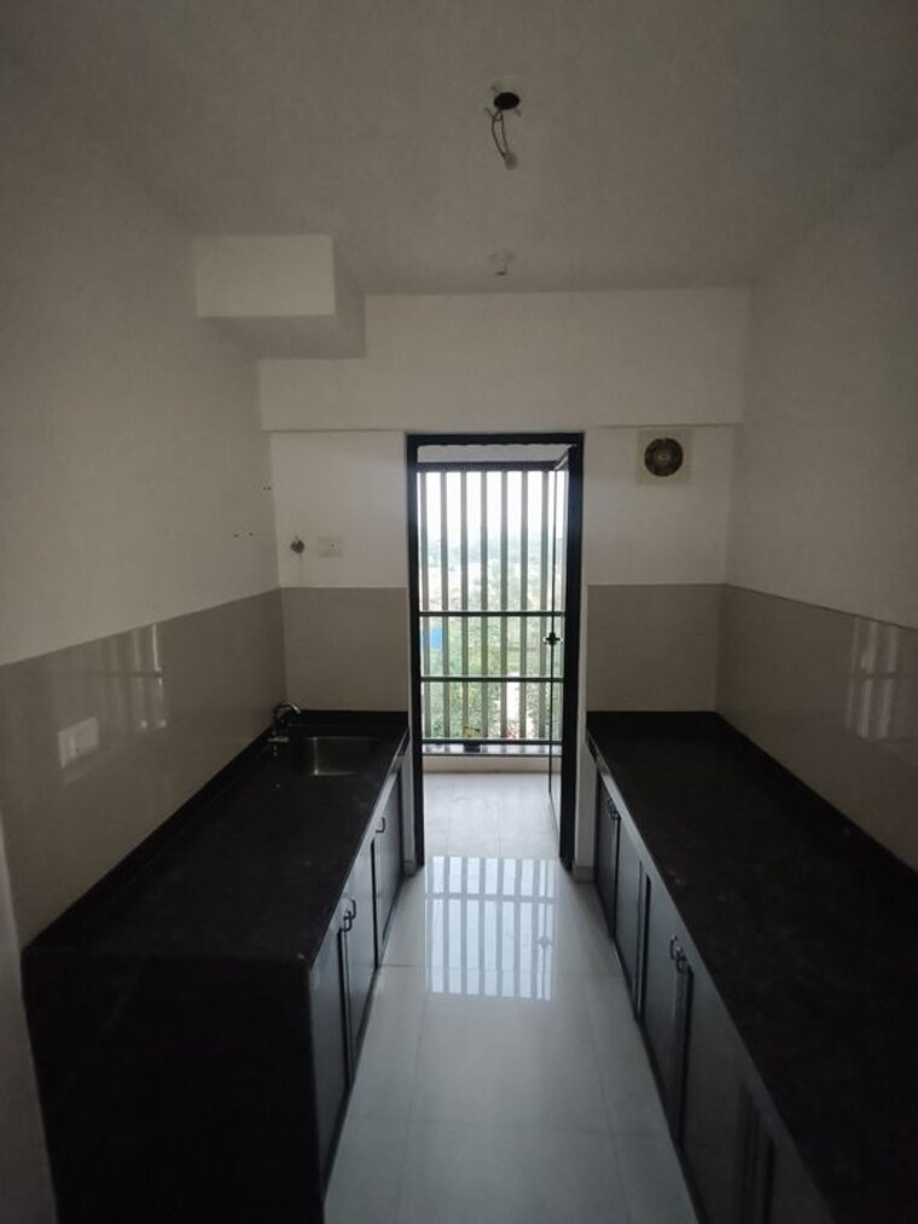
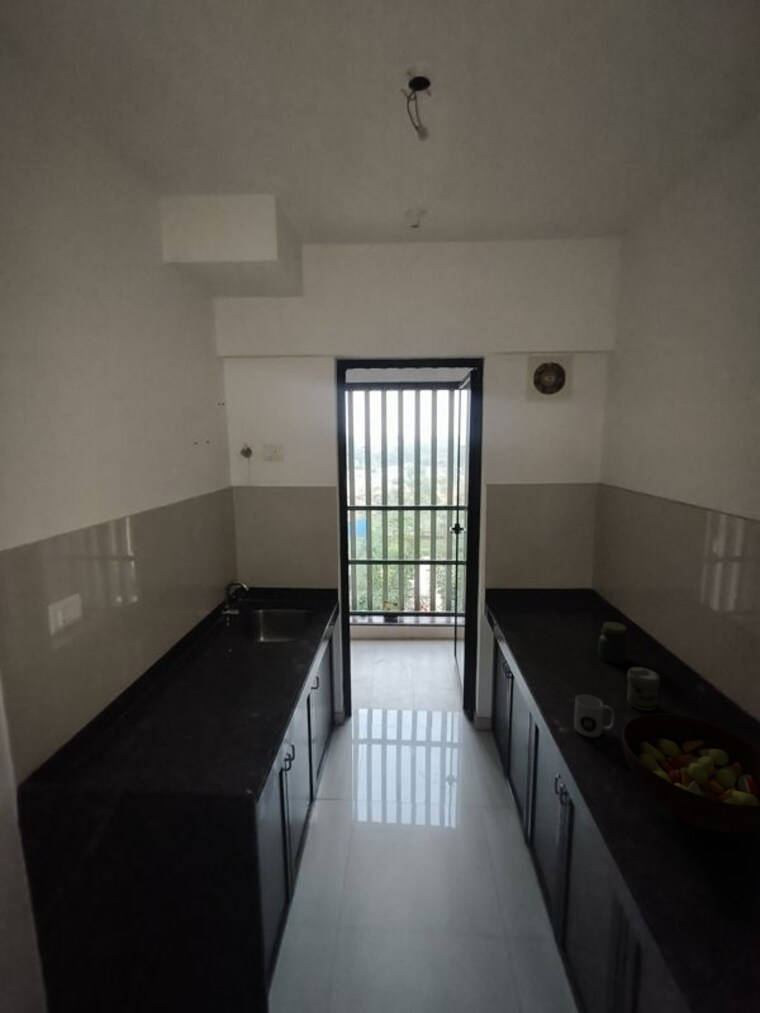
+ fruit bowl (697, 782)
+ jar (613, 642)
+ mug (594, 716)
+ jar (642, 688)
